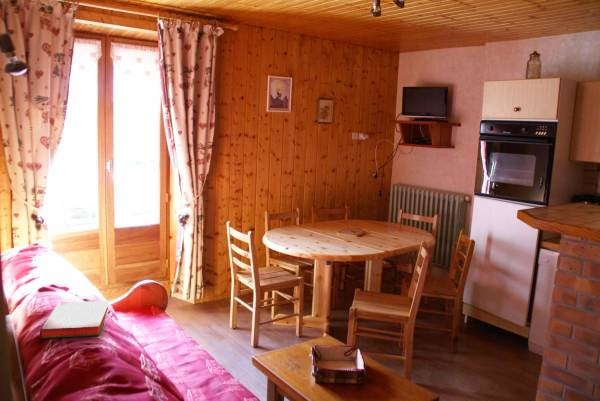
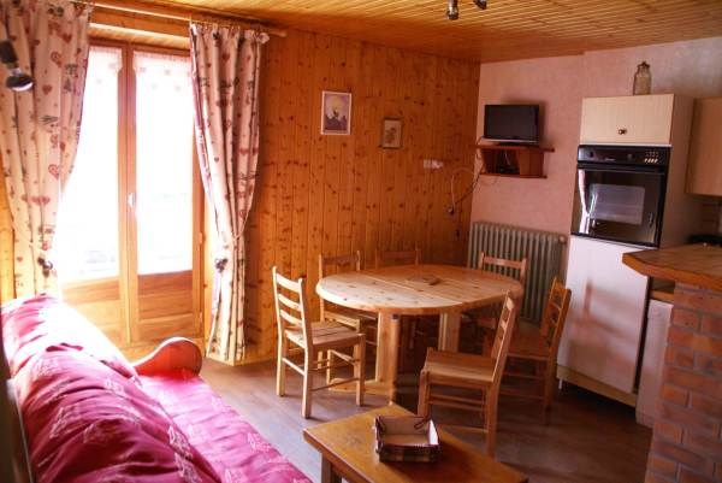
- hardback book (77, 318)
